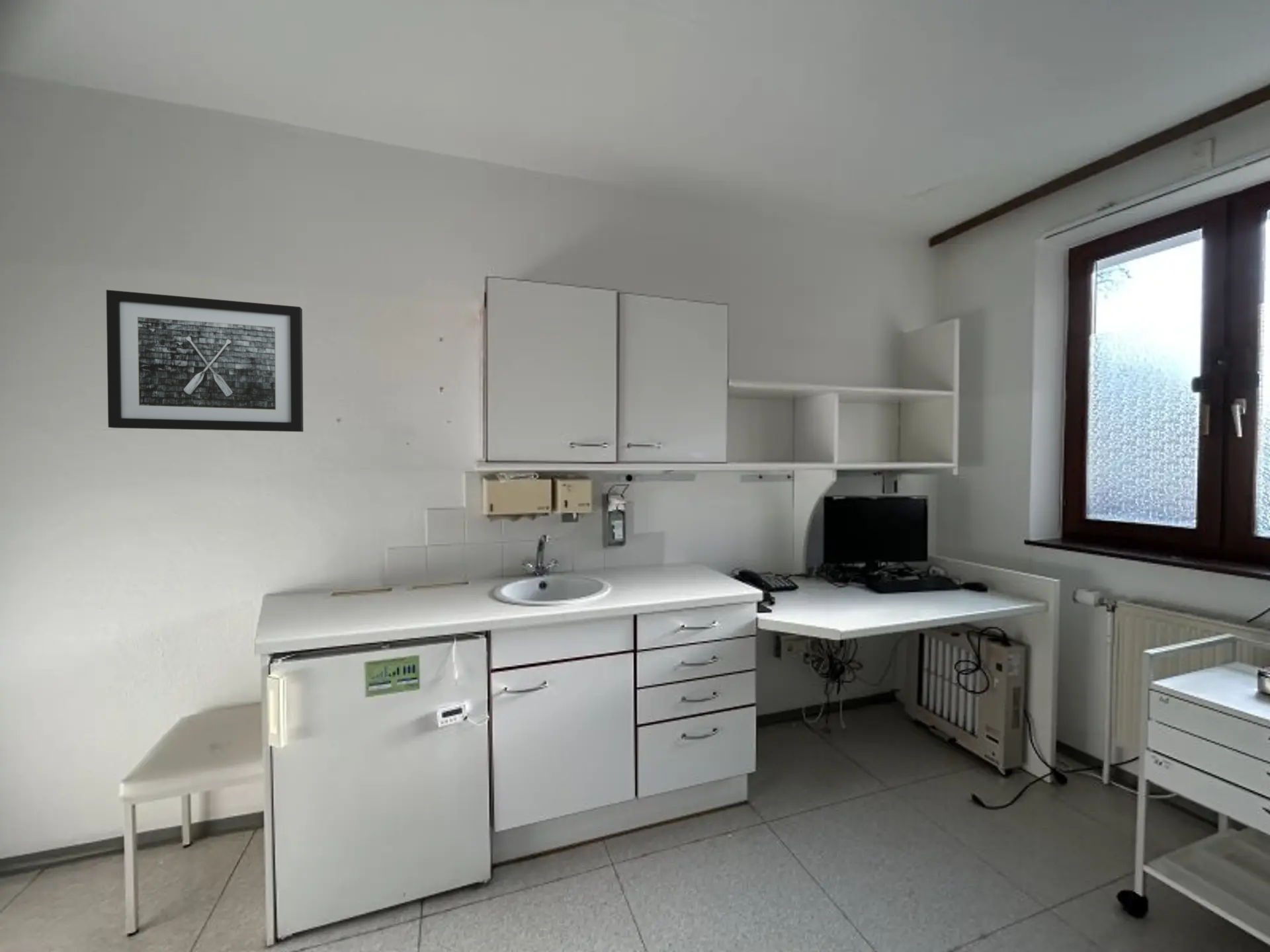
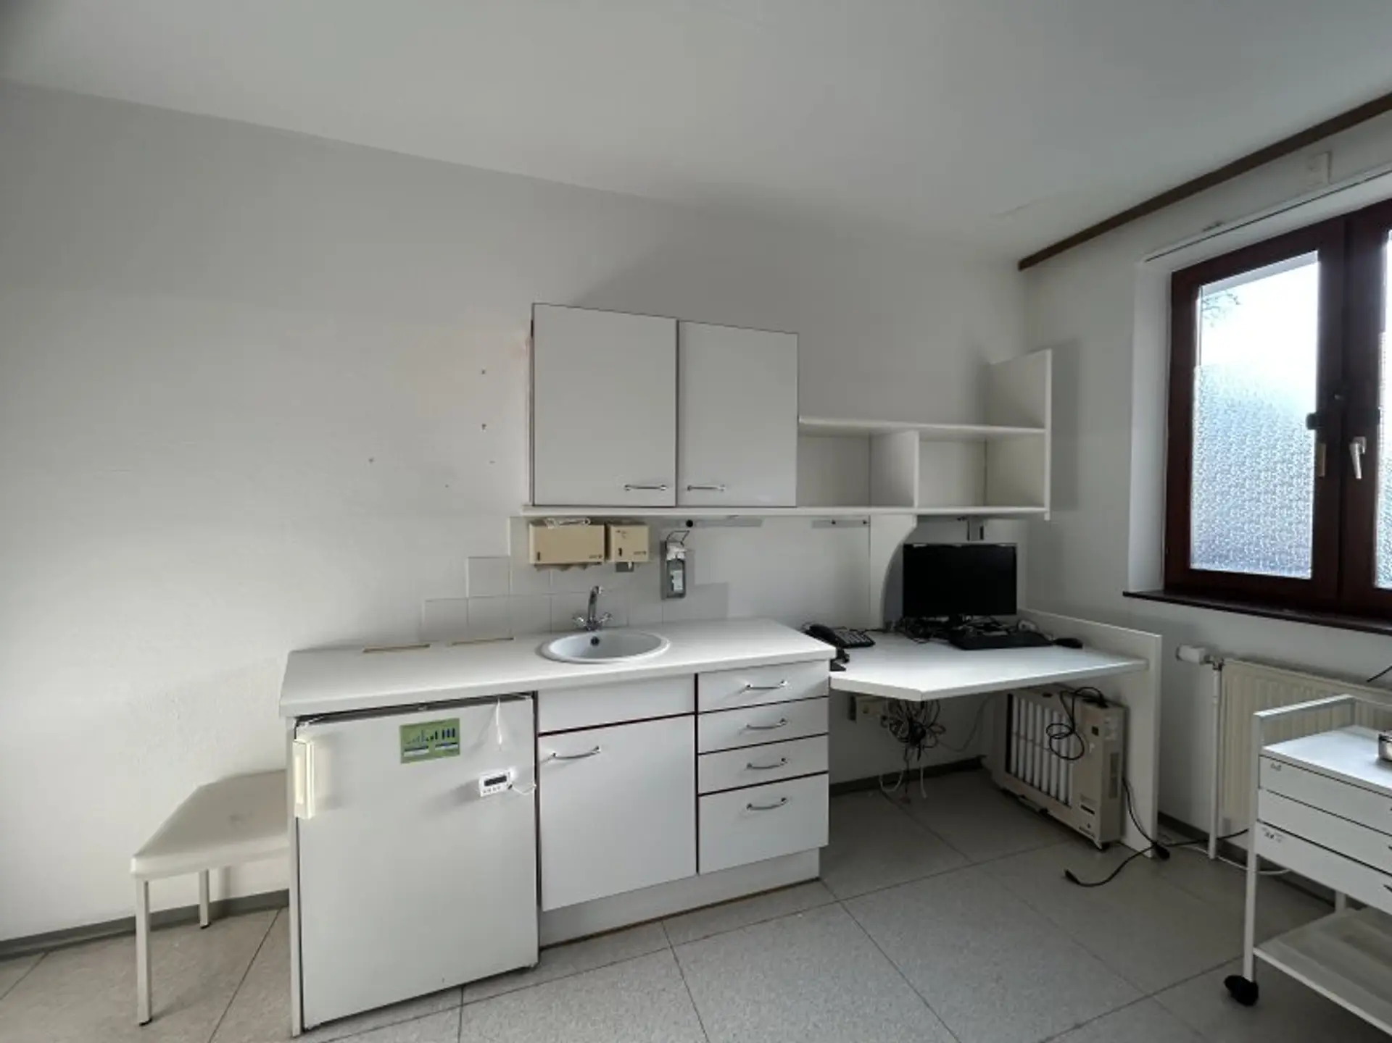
- wall art (210, 365)
